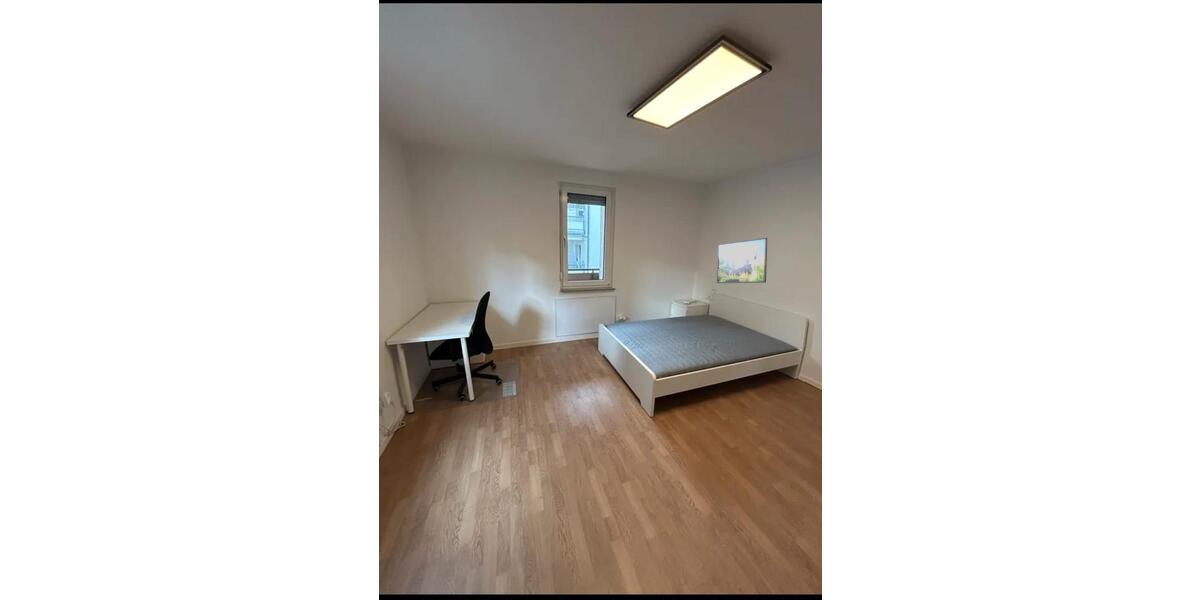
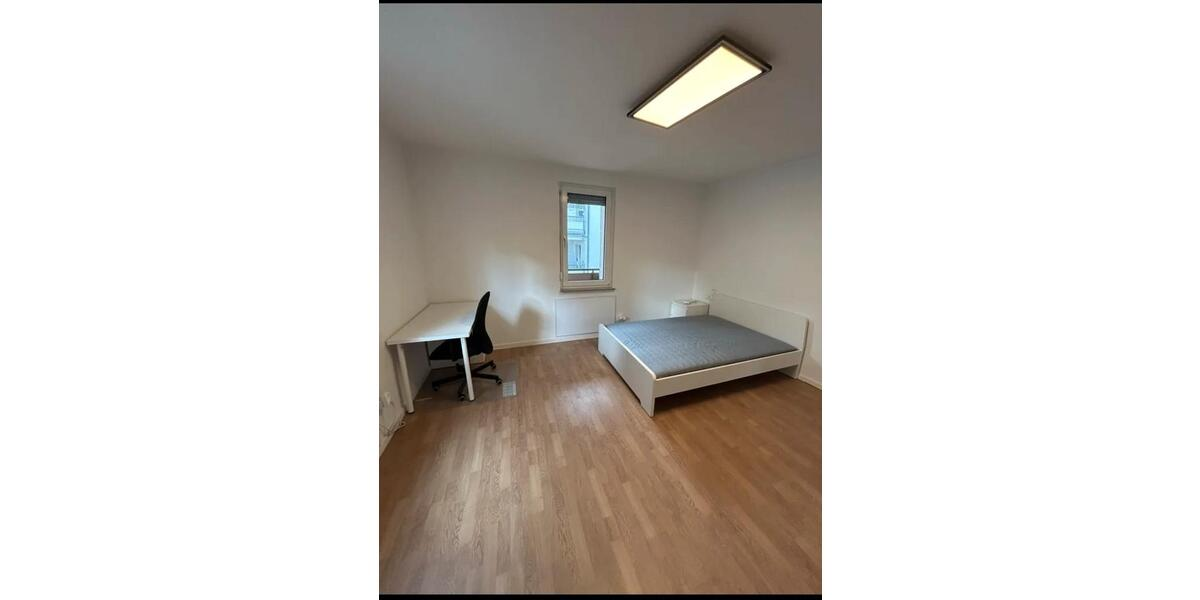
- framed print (740, 262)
